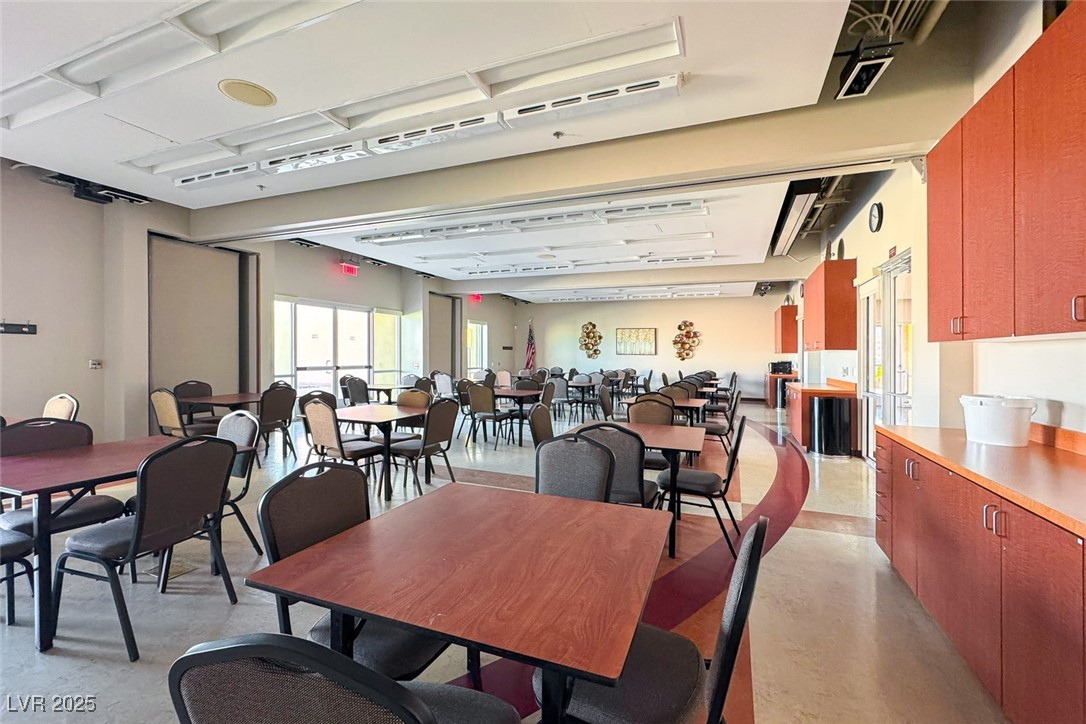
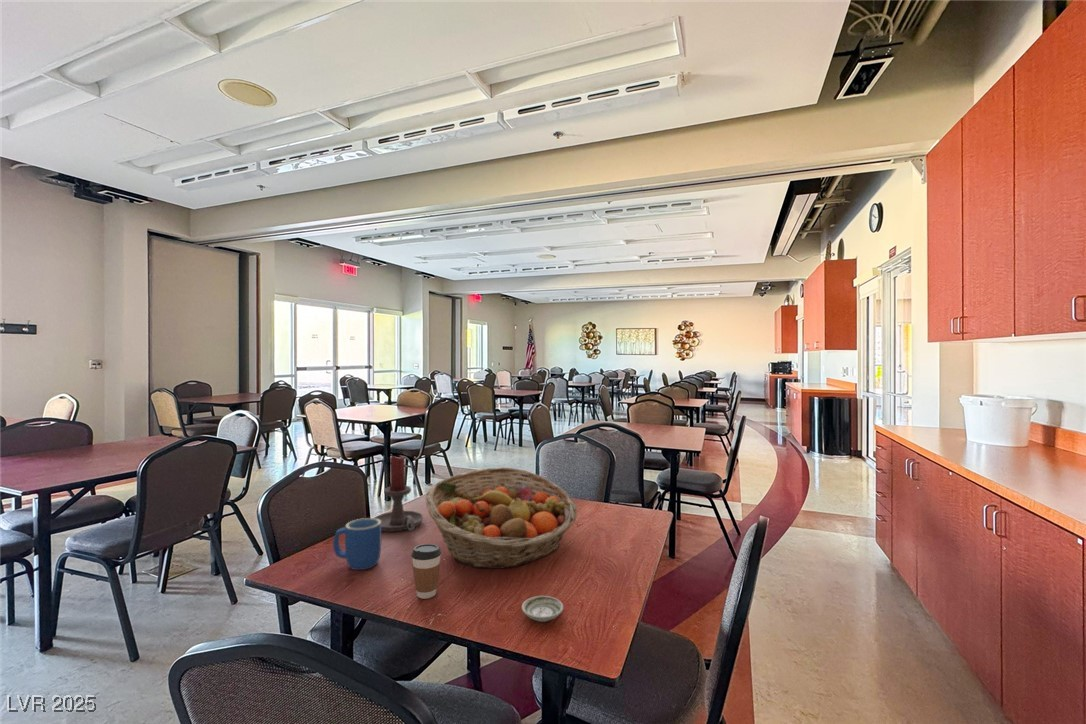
+ fruit basket (503, 513)
+ saucer (542, 610)
+ mug (359, 544)
+ coffee cup (426, 570)
+ candle holder (400, 491)
